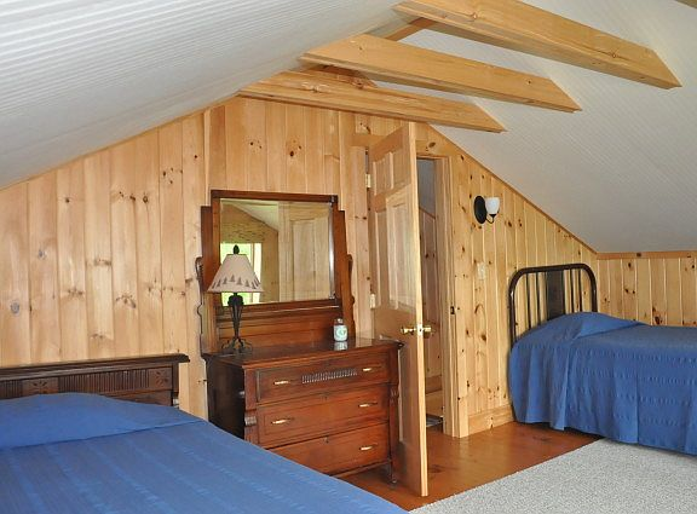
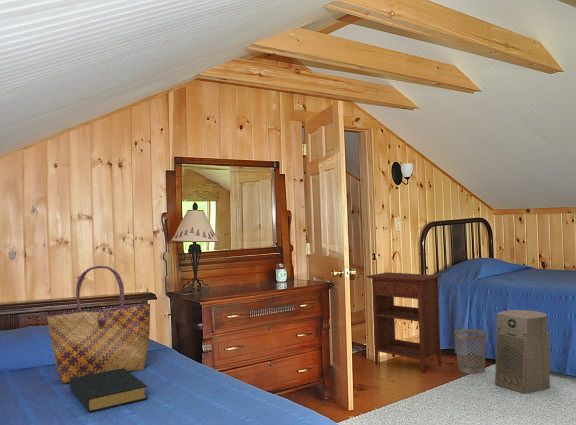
+ wastebasket (470, 351)
+ nightstand (404, 319)
+ hardback book (107, 388)
+ fan (525, 349)
+ tote bag (102, 319)
